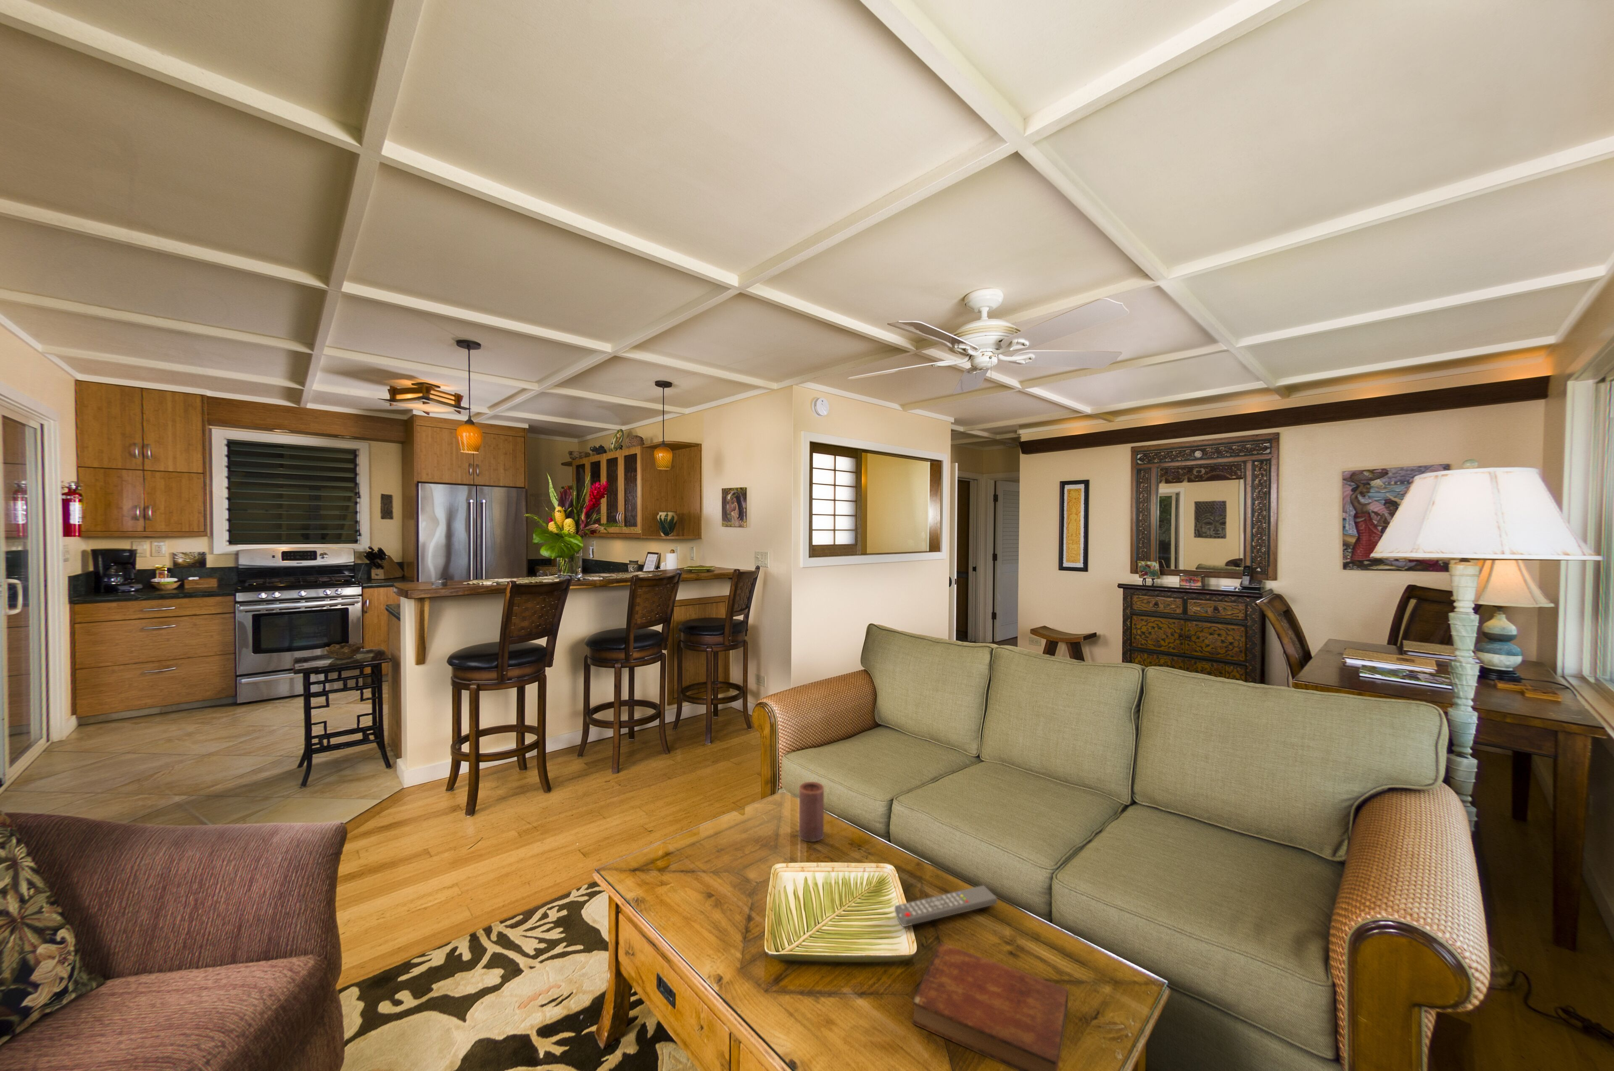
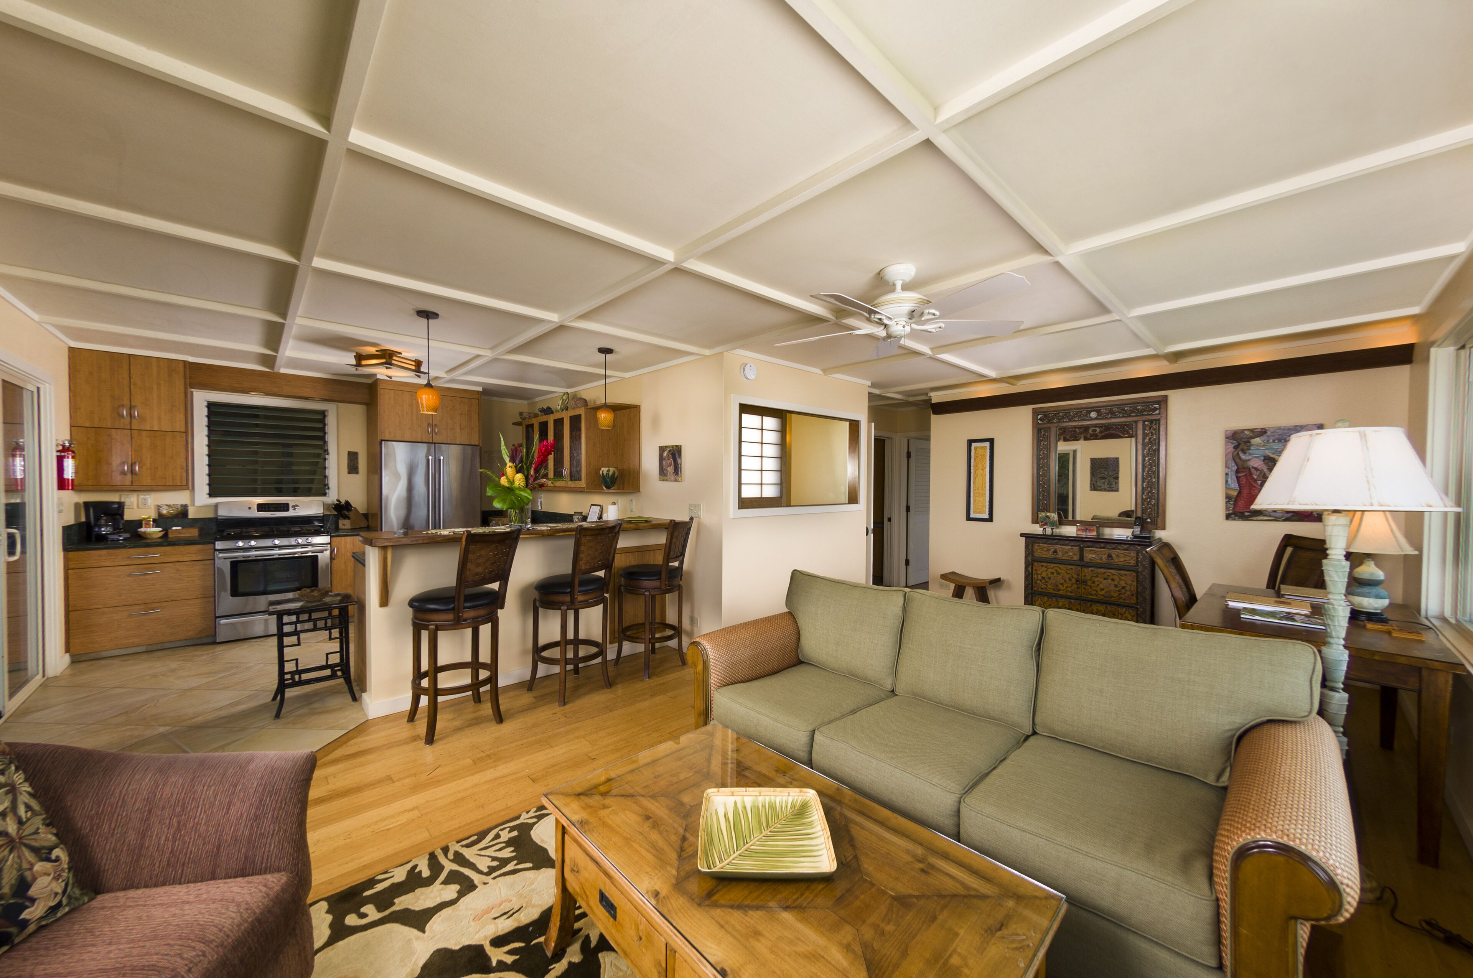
- remote control (946, 906)
- candle (812, 810)
- bible (991, 1003)
